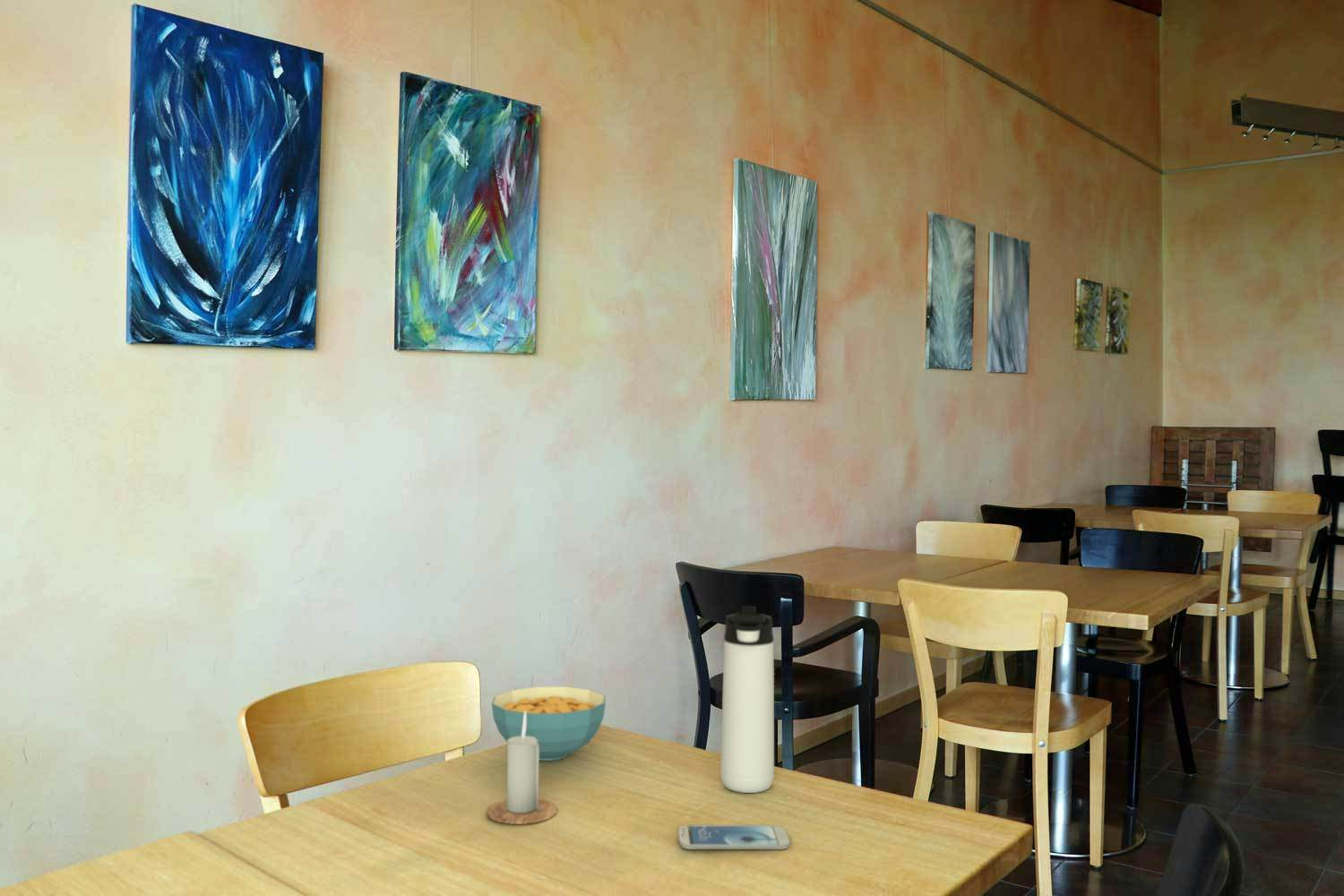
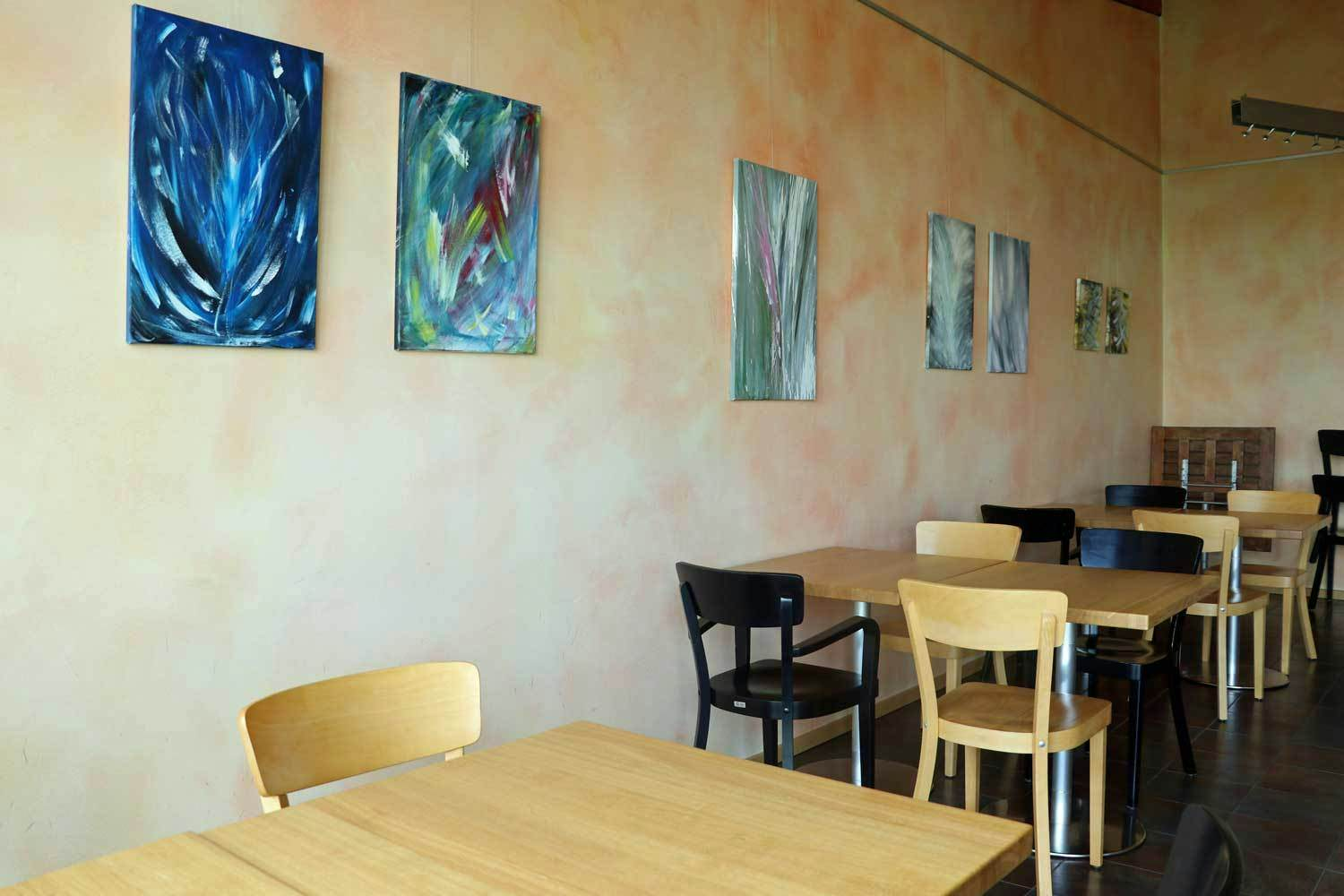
- thermos bottle (747, 699)
- candle (522, 760)
- smartphone (733, 837)
- cereal bowl (548, 727)
